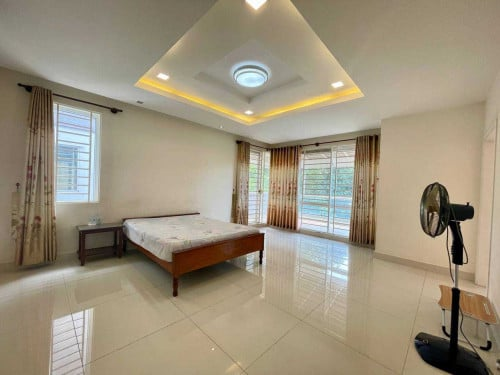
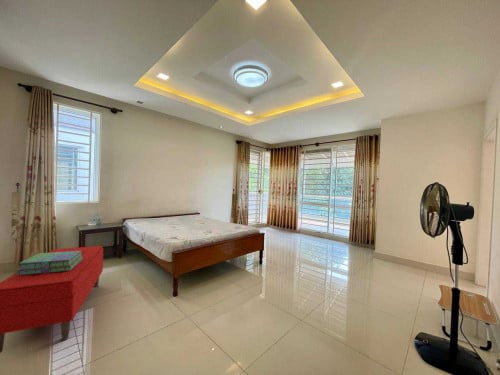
+ stack of books (53, 261)
+ bench (60, 286)
